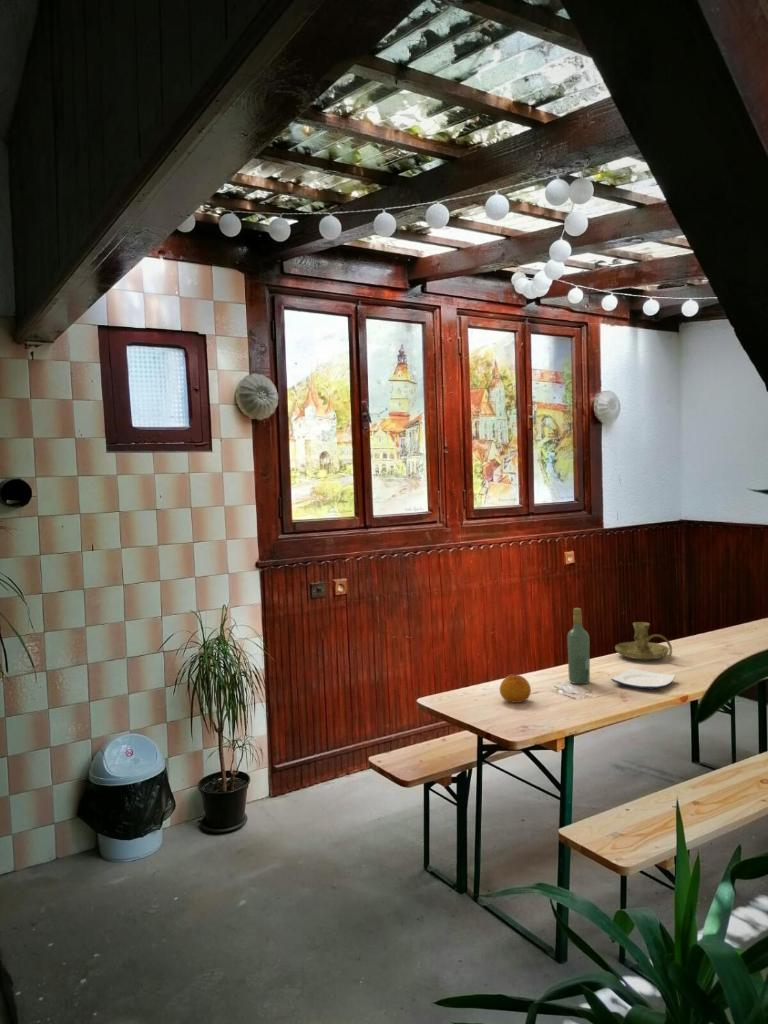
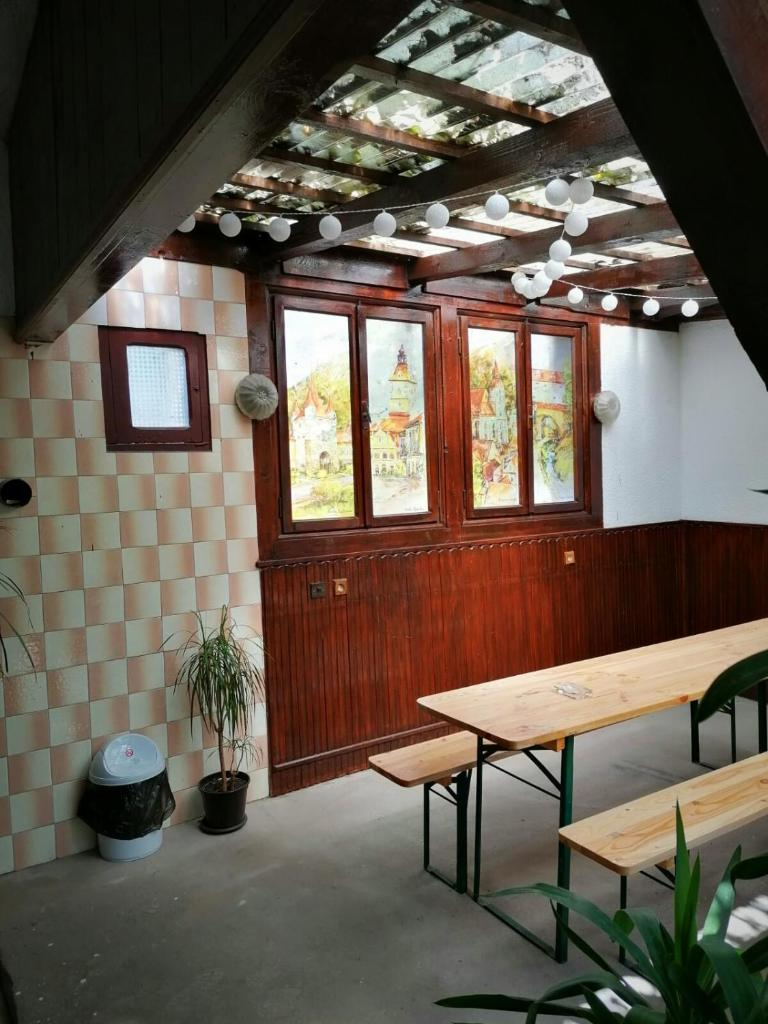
- plate (643, 680)
- candle holder (646, 641)
- fruit (515, 687)
- wine bottle (578, 645)
